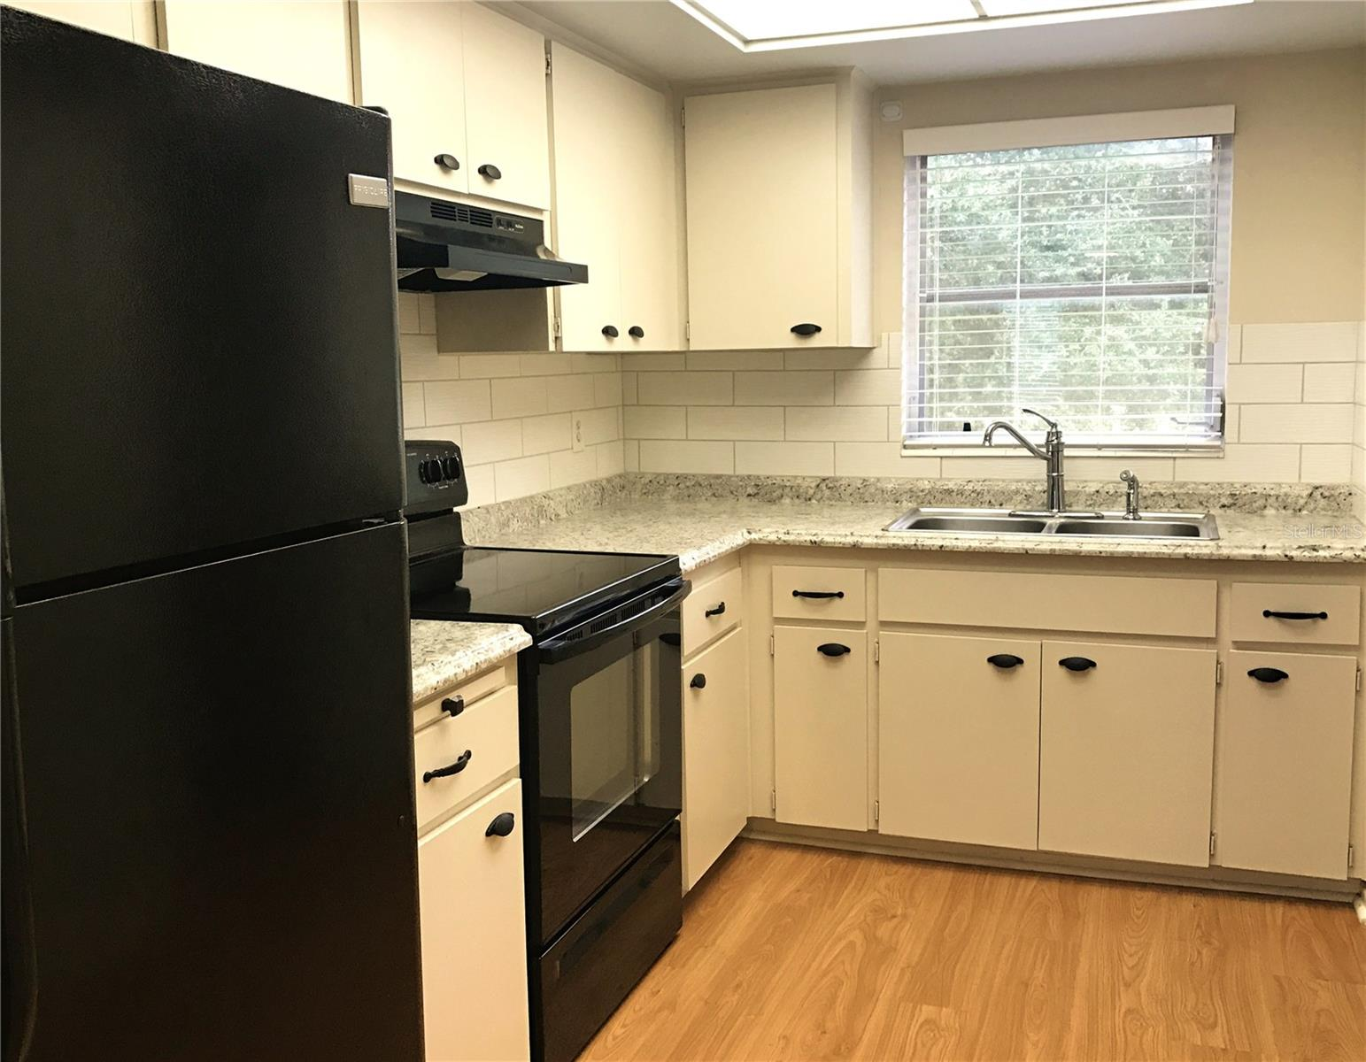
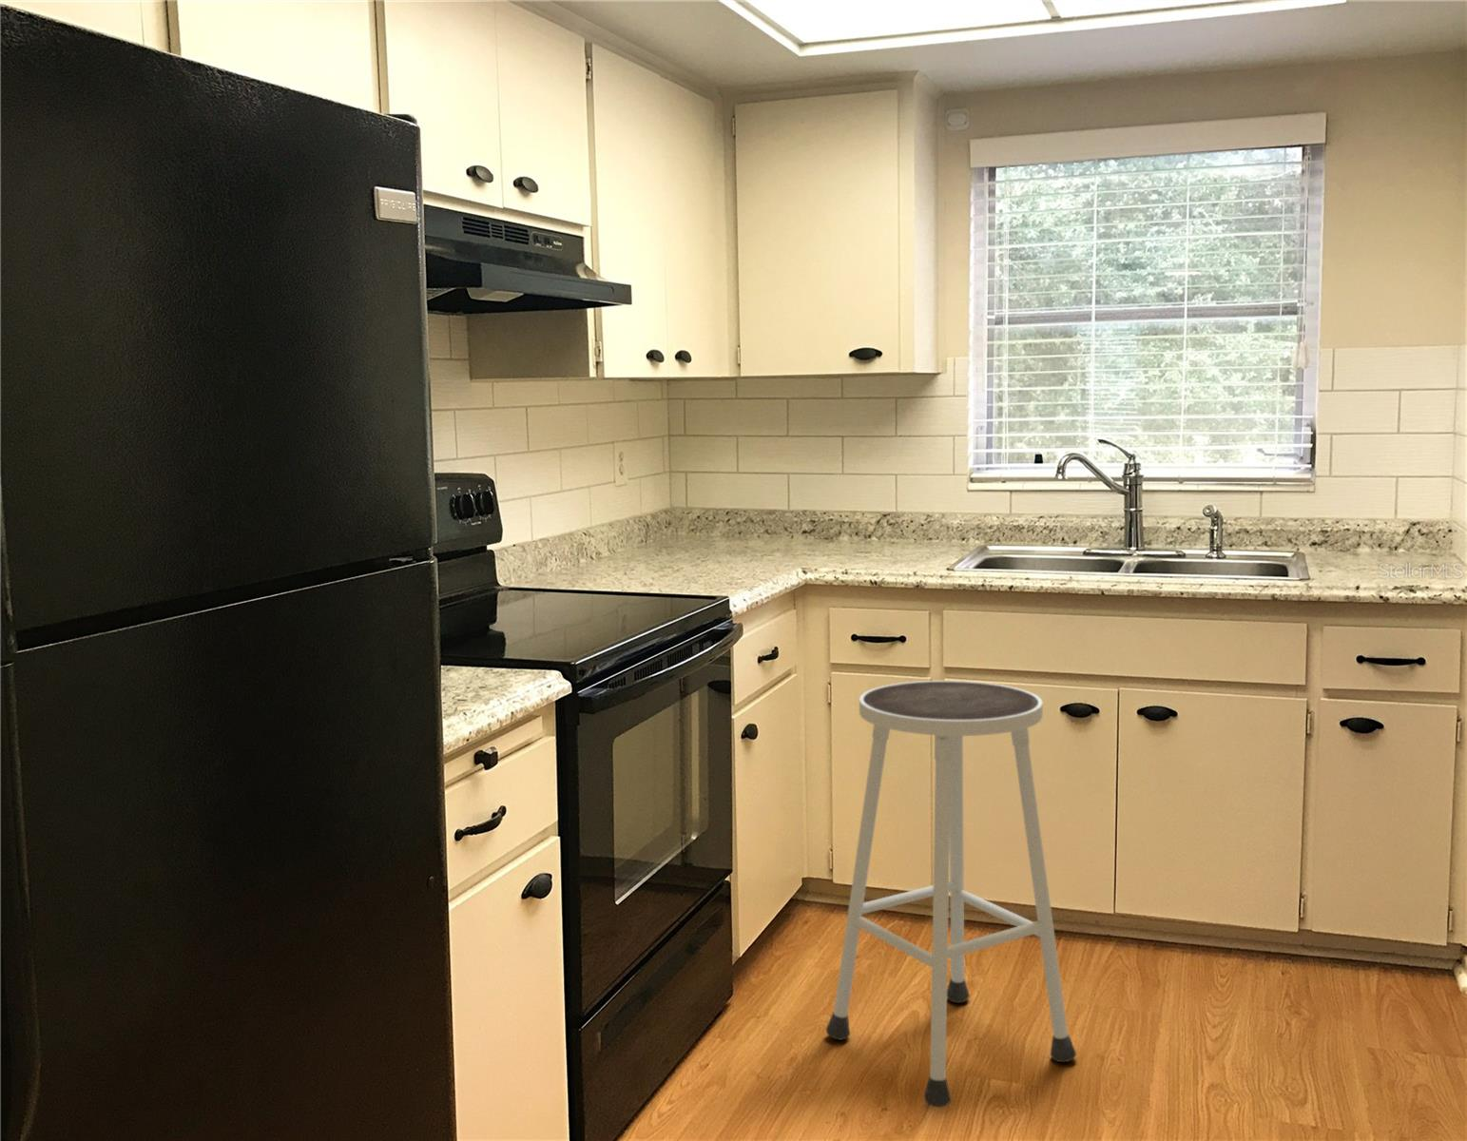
+ stool (948, 877)
